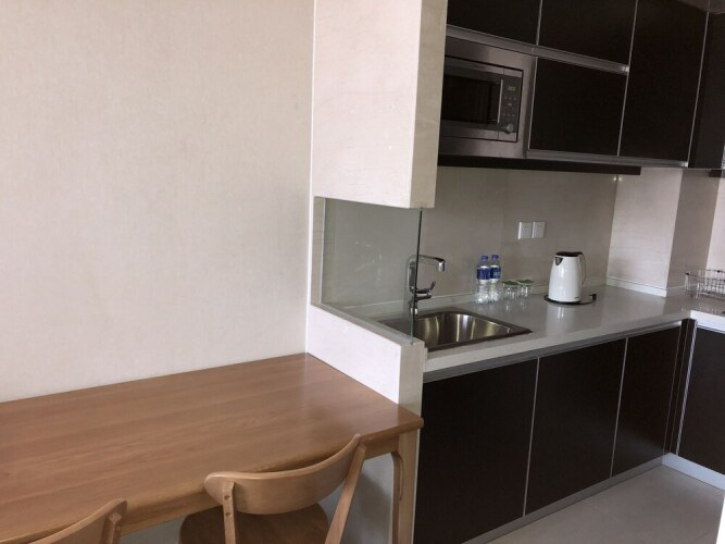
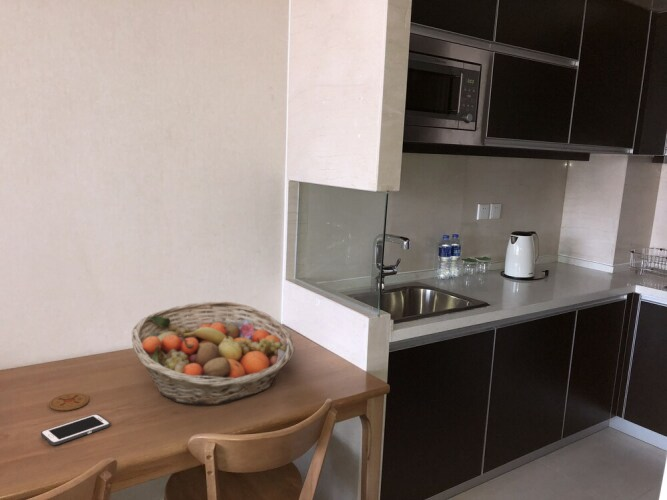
+ fruit basket (215, 349)
+ coaster (69, 401)
+ cell phone (76, 429)
